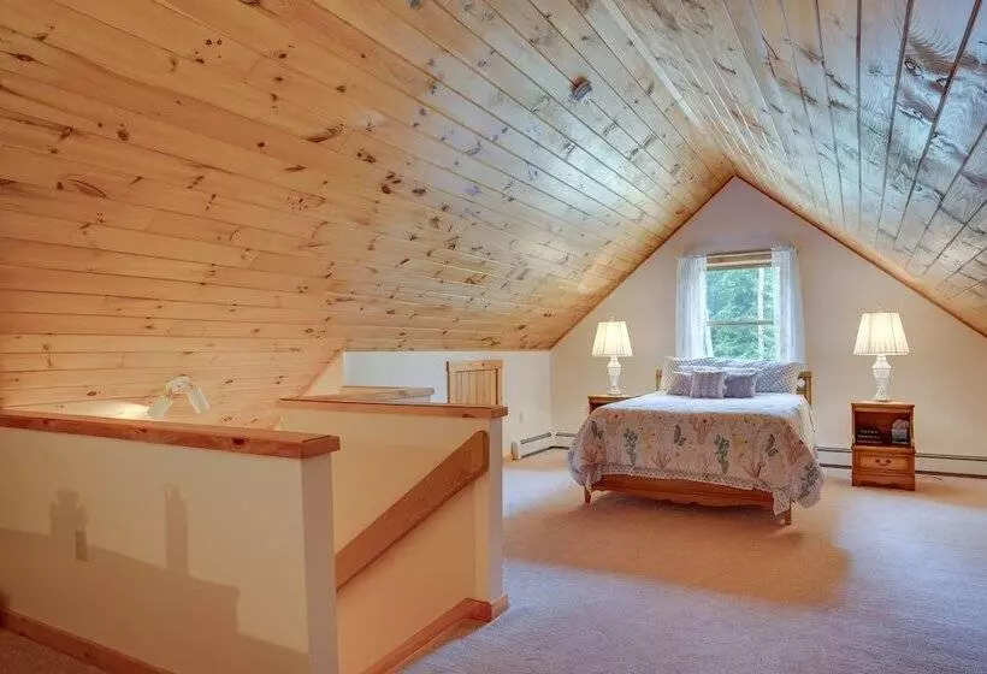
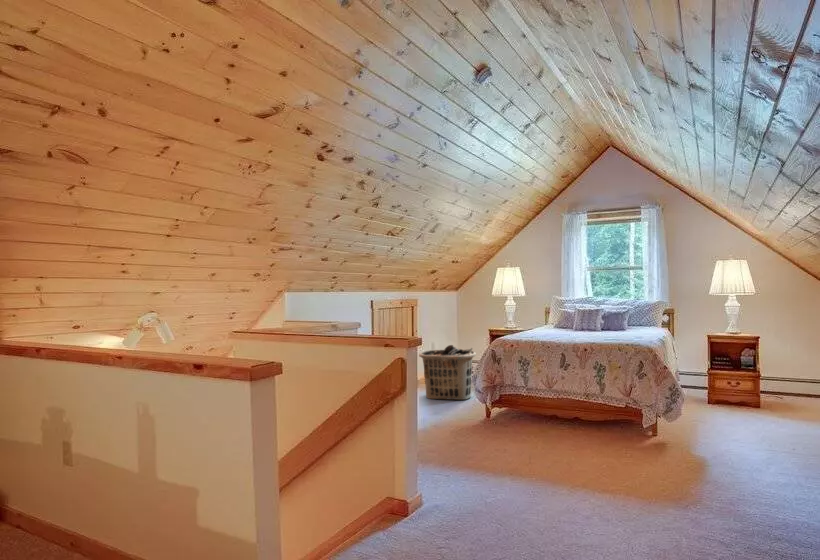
+ clothes hamper (447, 370)
